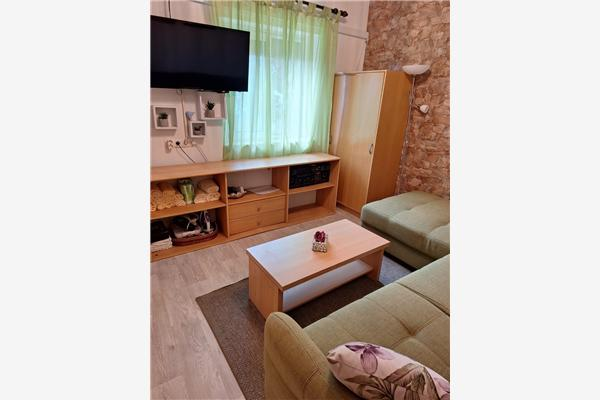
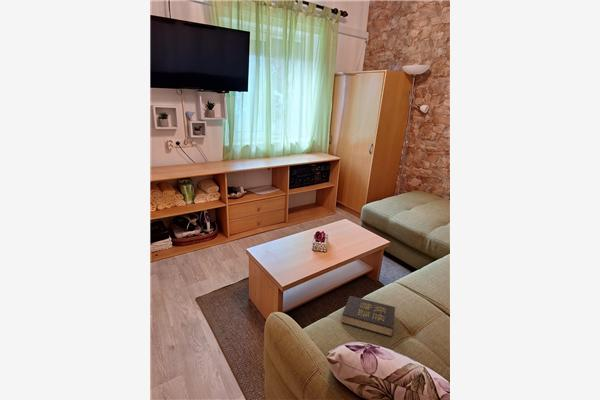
+ hardback book (368, 315)
